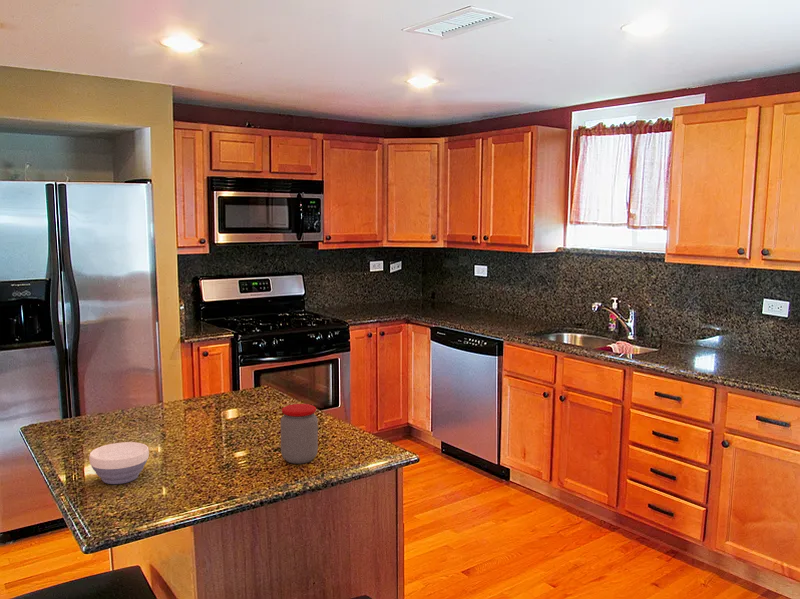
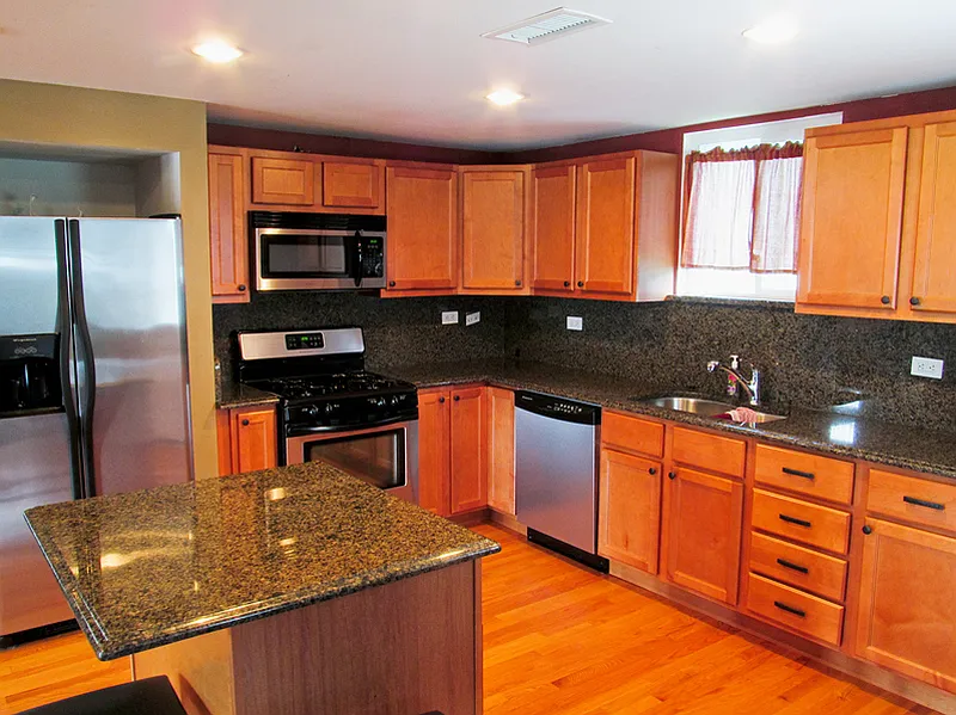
- bowl (119, 464)
- jar (299, 433)
